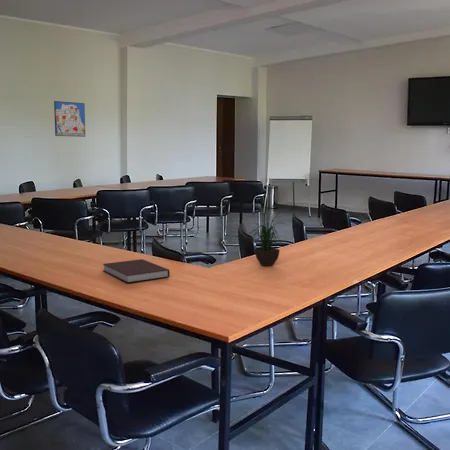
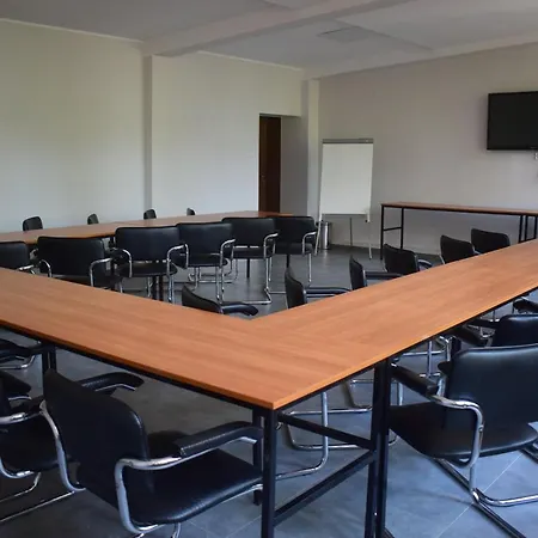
- wall art (70, 119)
- notebook (135, 270)
- potted plant (265, 227)
